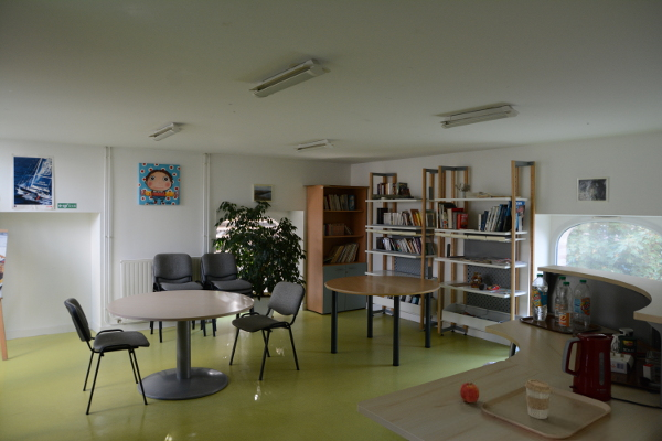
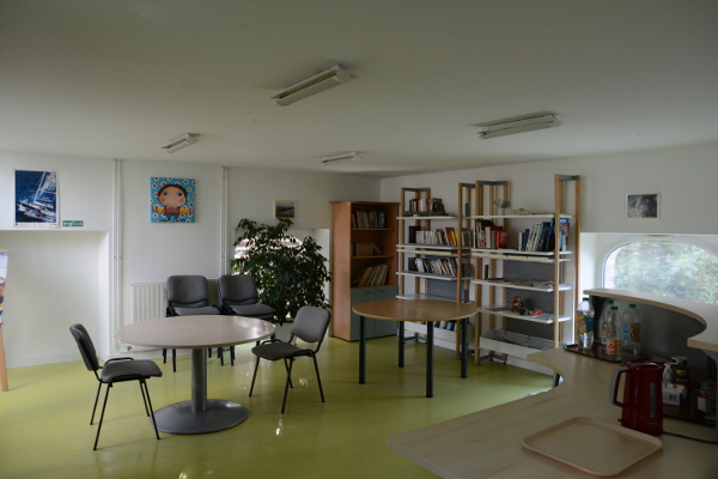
- fruit (469, 391)
- coffee cup (537, 398)
